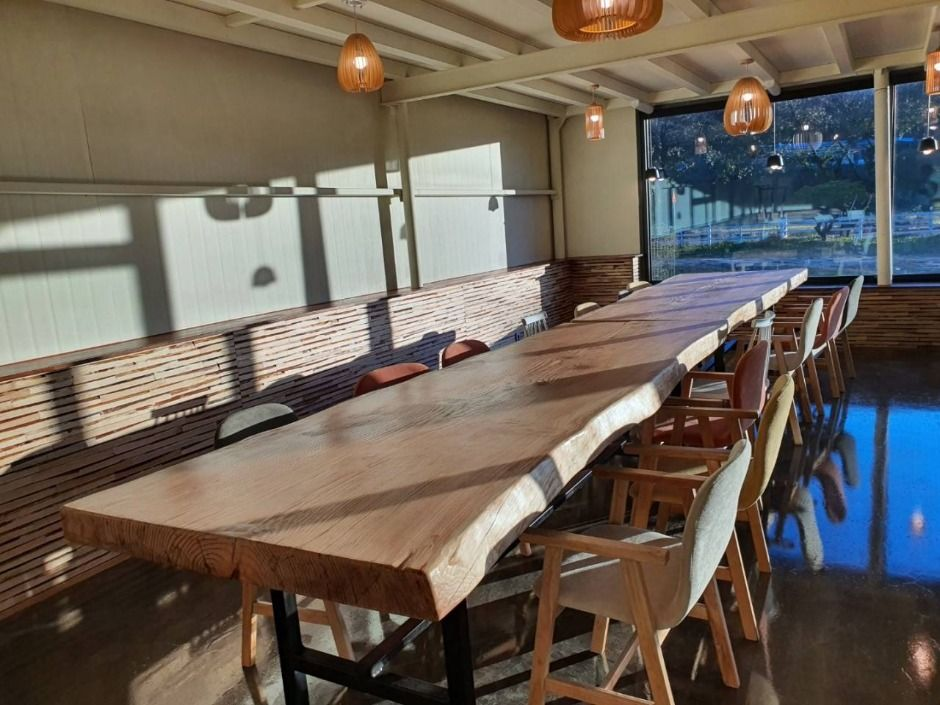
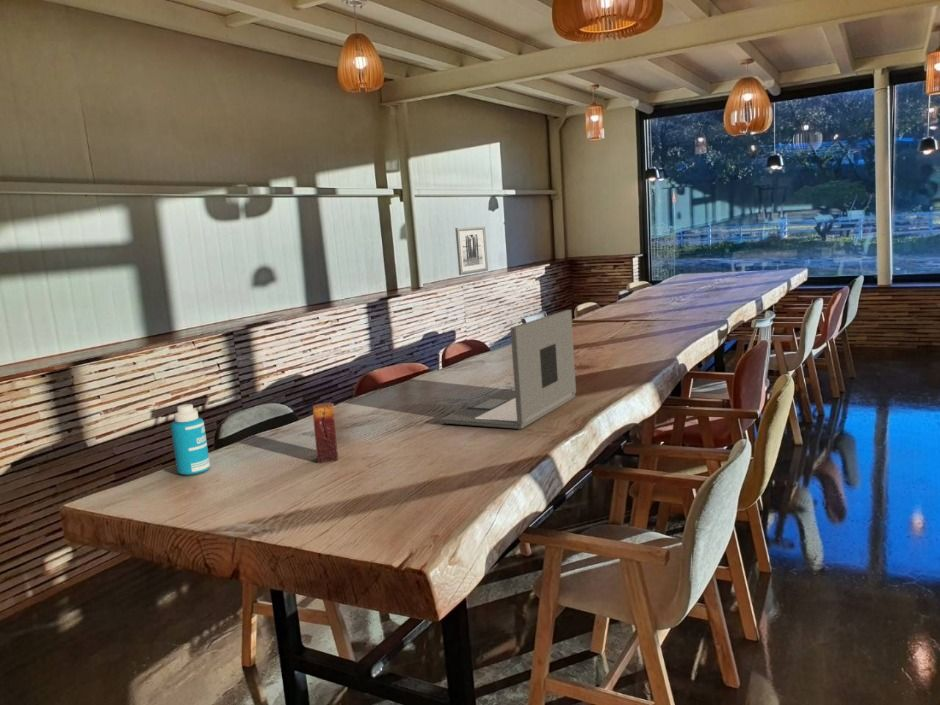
+ bottle (189, 438)
+ laptop (513, 364)
+ wall art (472, 250)
+ candle (325, 432)
